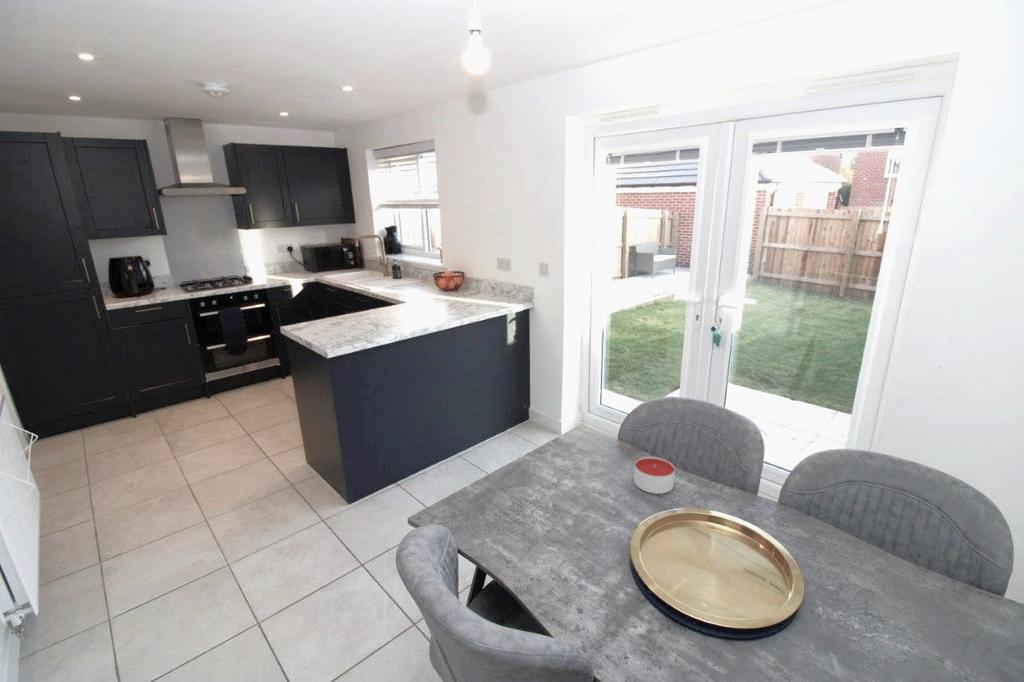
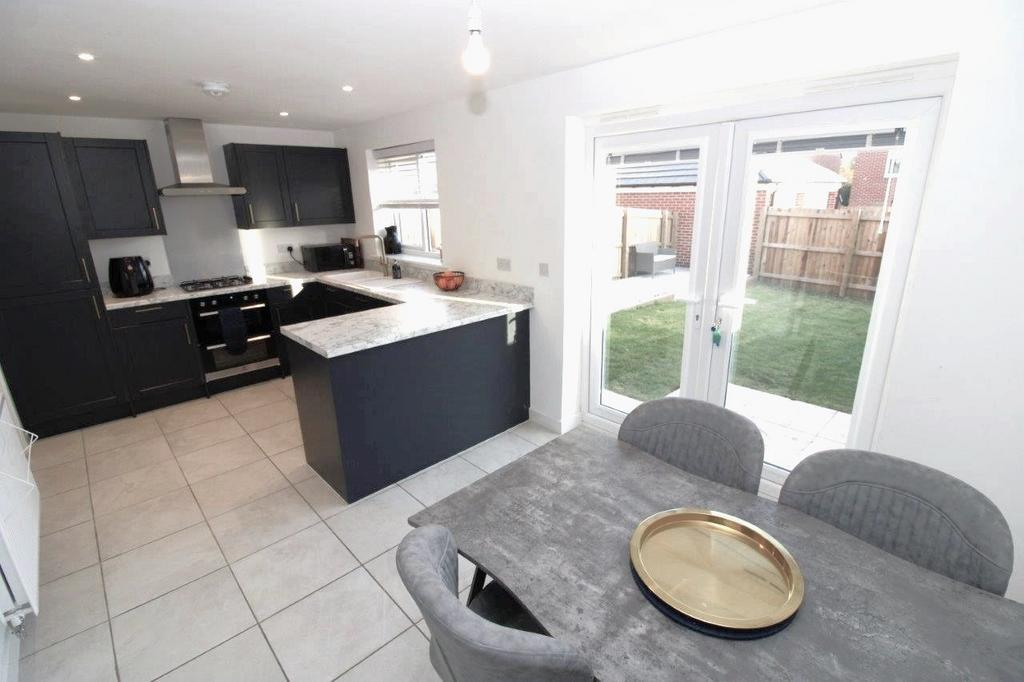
- candle (654, 474)
